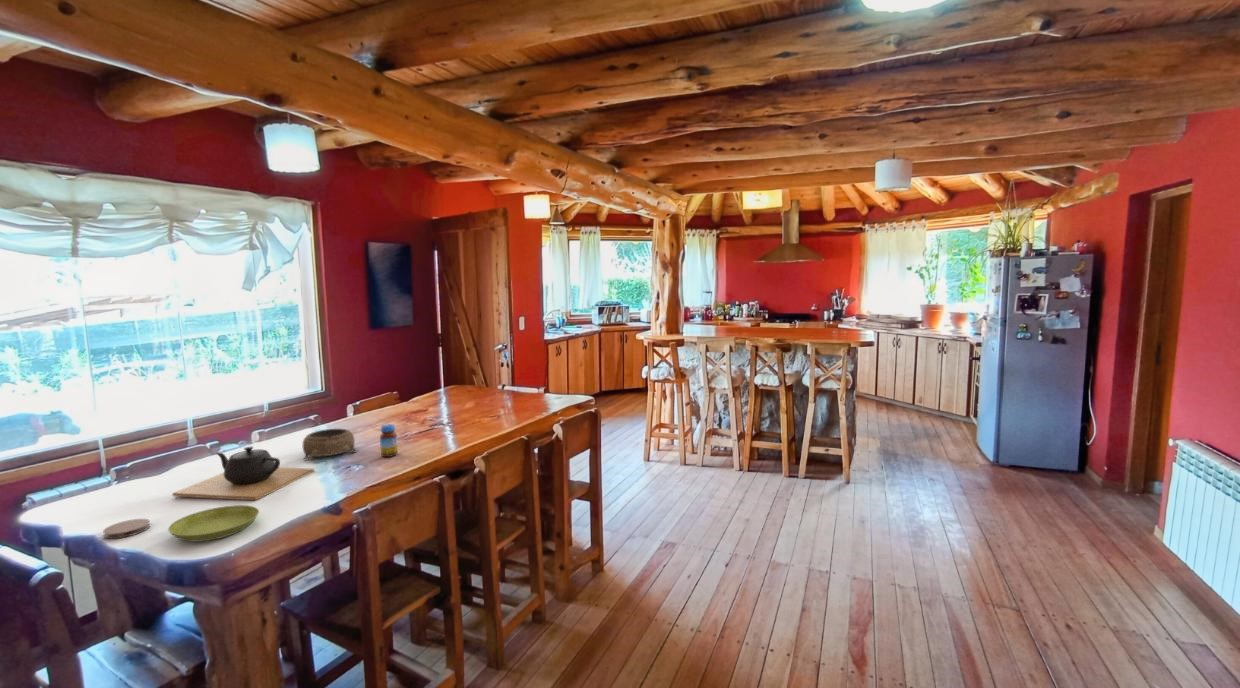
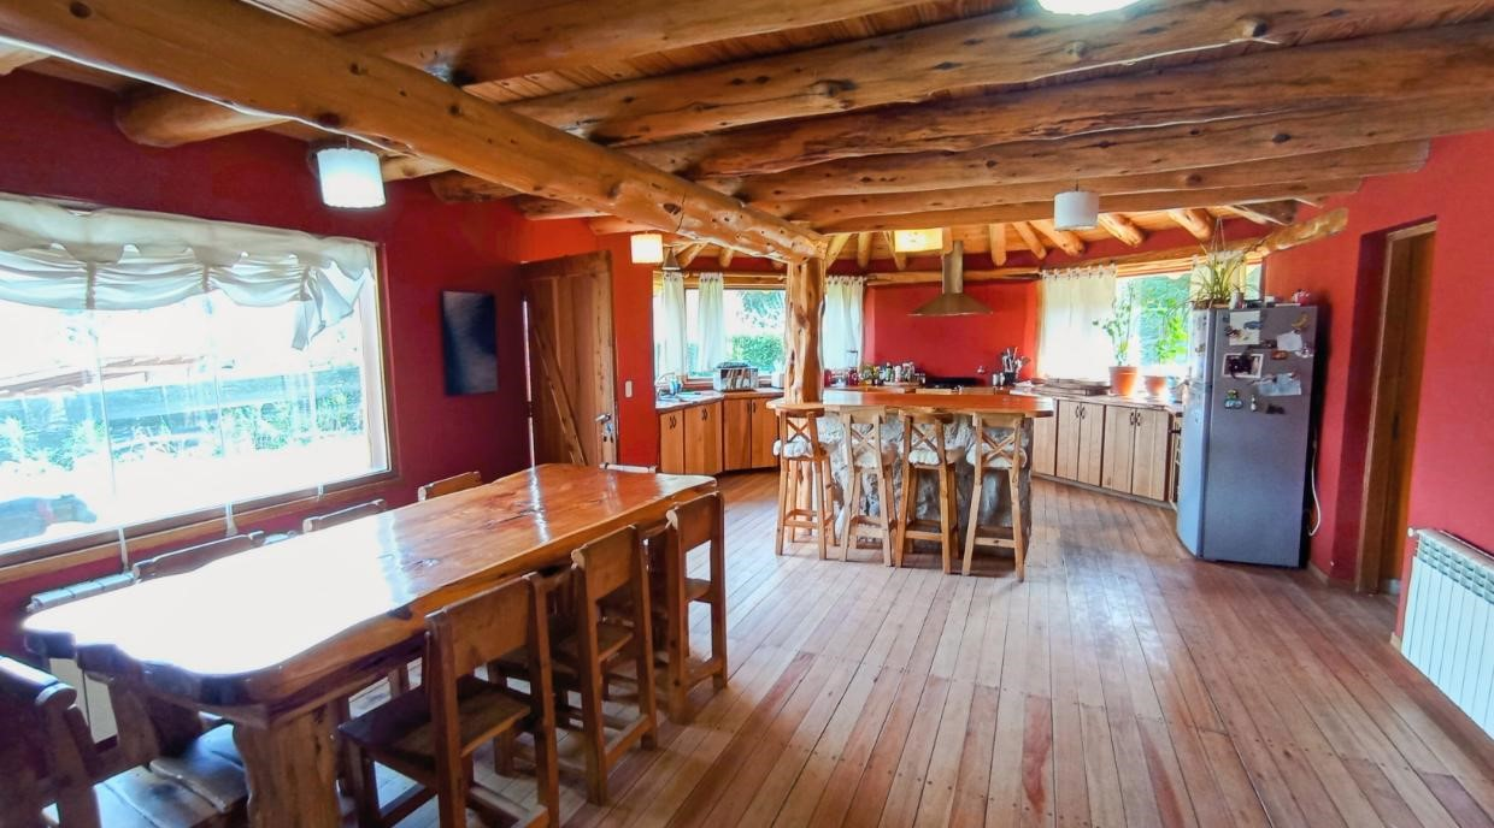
- saucer (215, 524)
- jar (388, 440)
- coaster (127, 528)
- decorative bowl (330, 443)
- teapot (245, 465)
